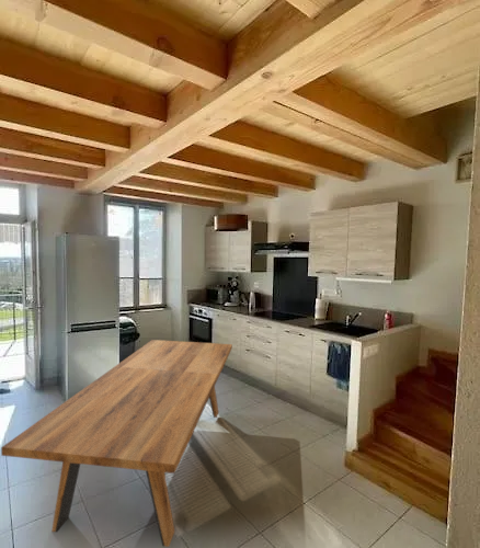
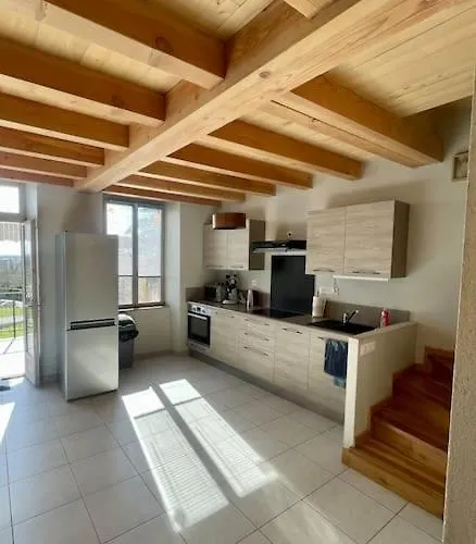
- dining table (158, 416)
